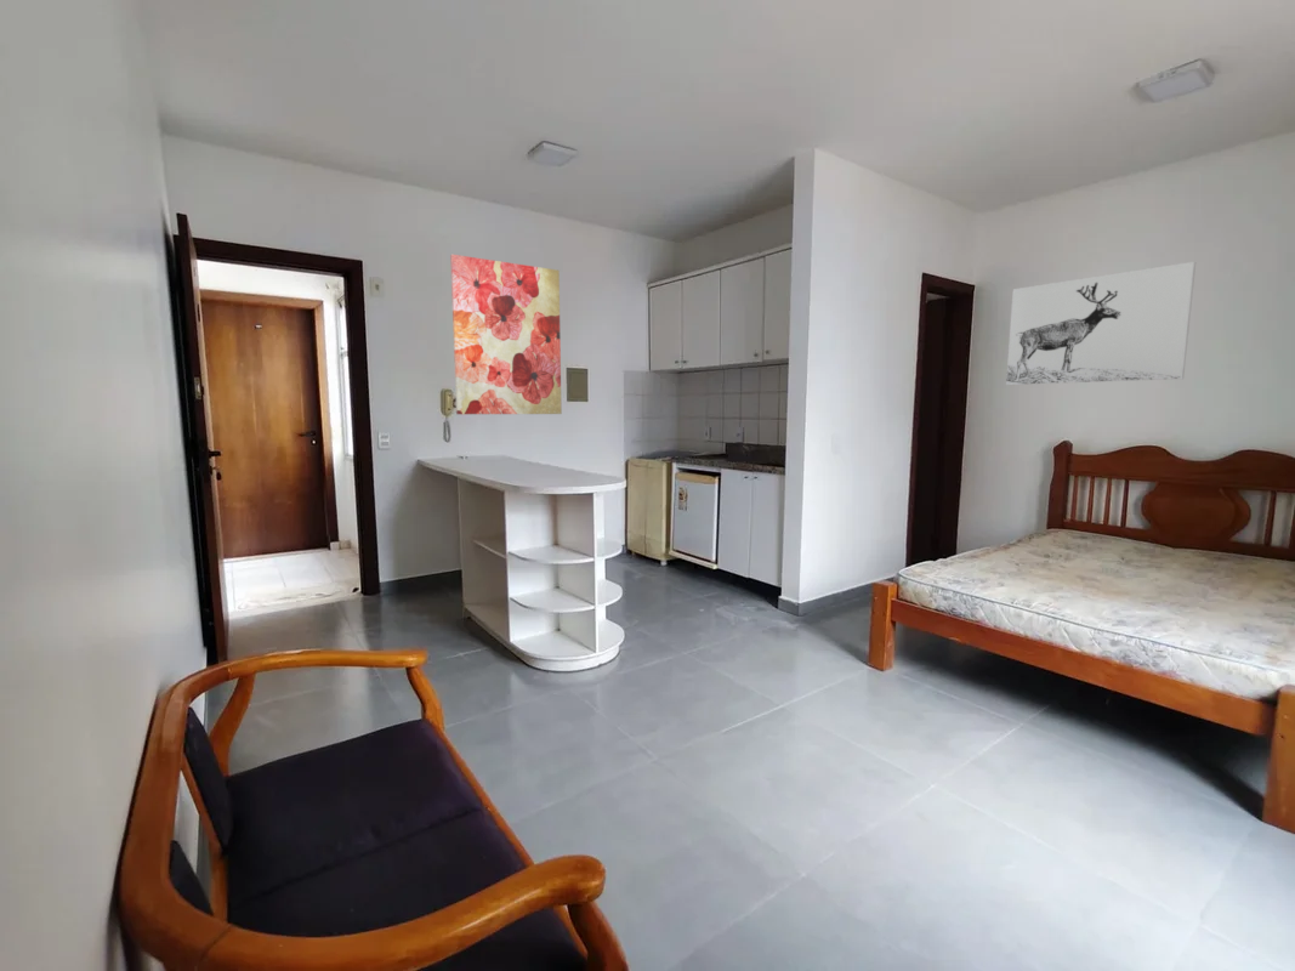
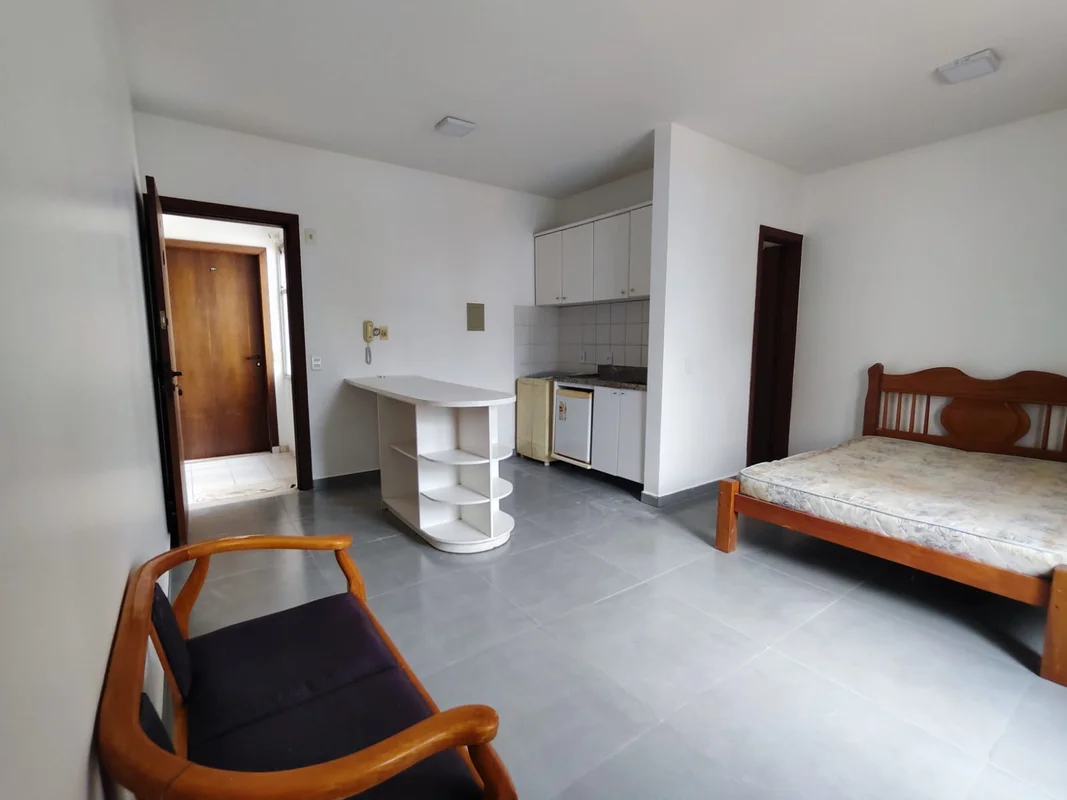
- wall art (1090, 330)
- wall art (509, 339)
